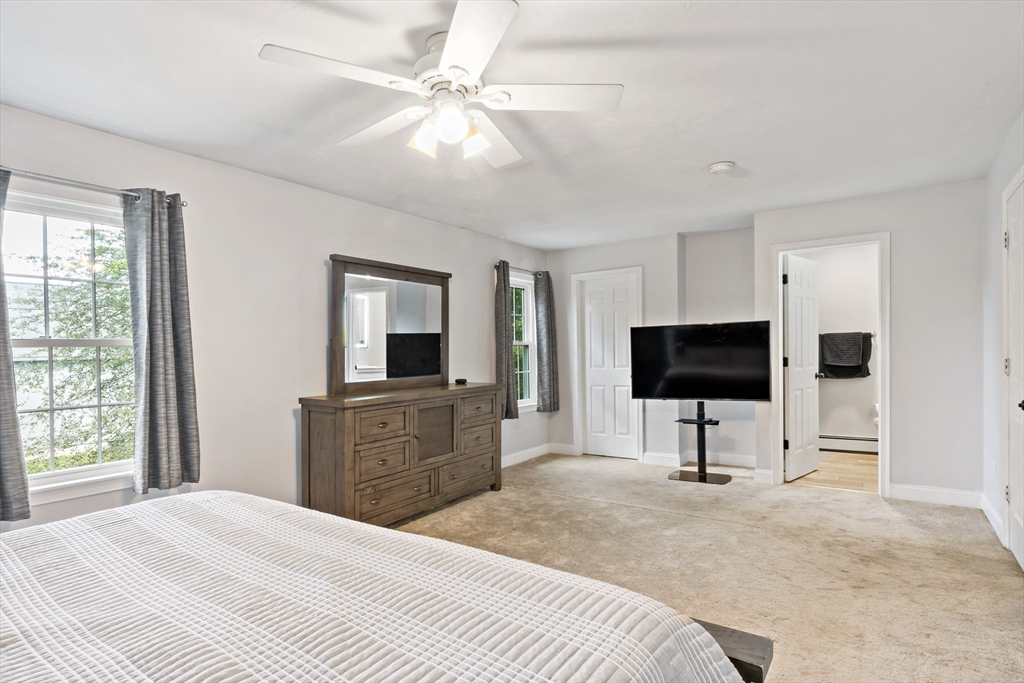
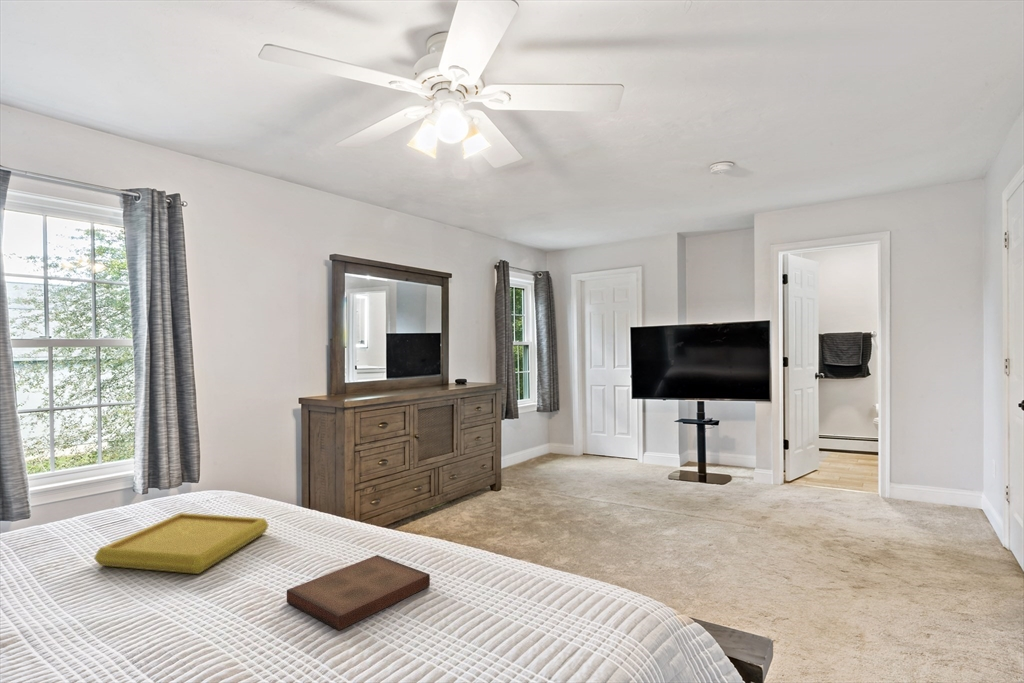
+ serving tray (188, 540)
+ book (360, 587)
